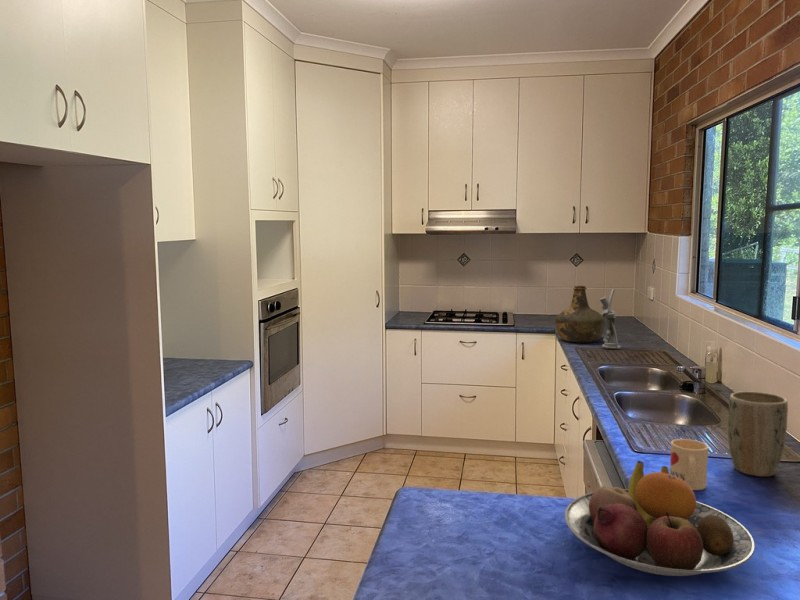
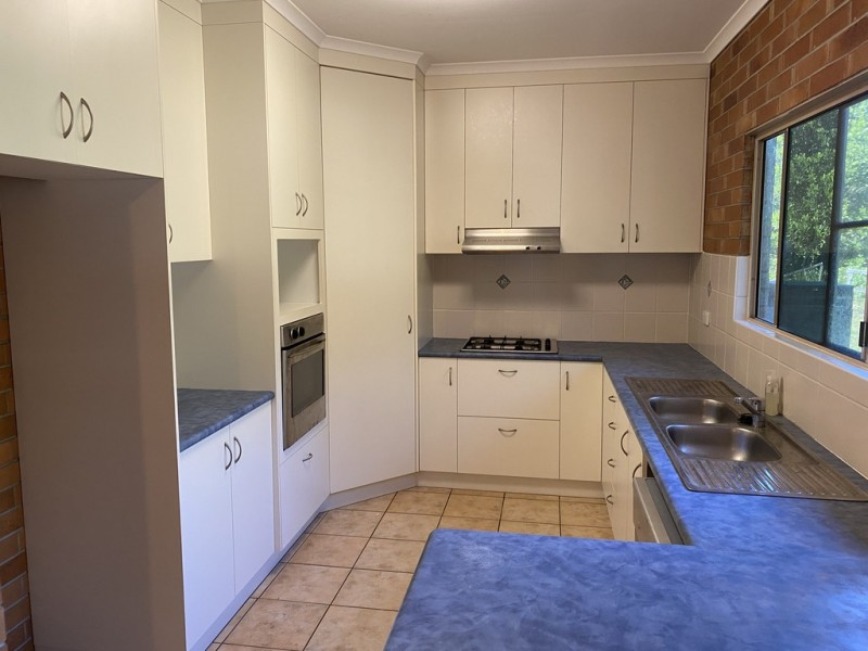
- mug (689, 466)
- bottle (580, 313)
- utensil holder (611, 318)
- plant pot (756, 433)
- fruit bowl (654, 517)
